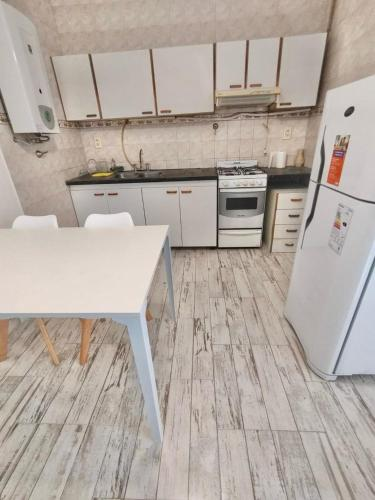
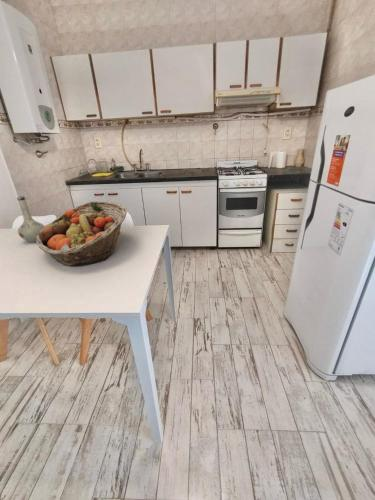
+ vase (28, 219)
+ fruit basket (83, 230)
